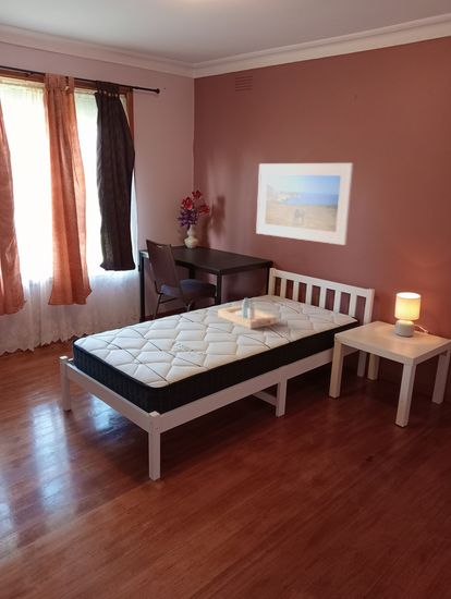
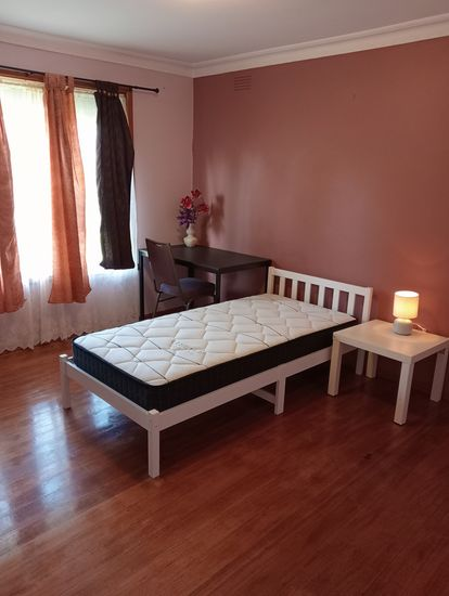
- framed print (300, 201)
- serving tray (246, 307)
